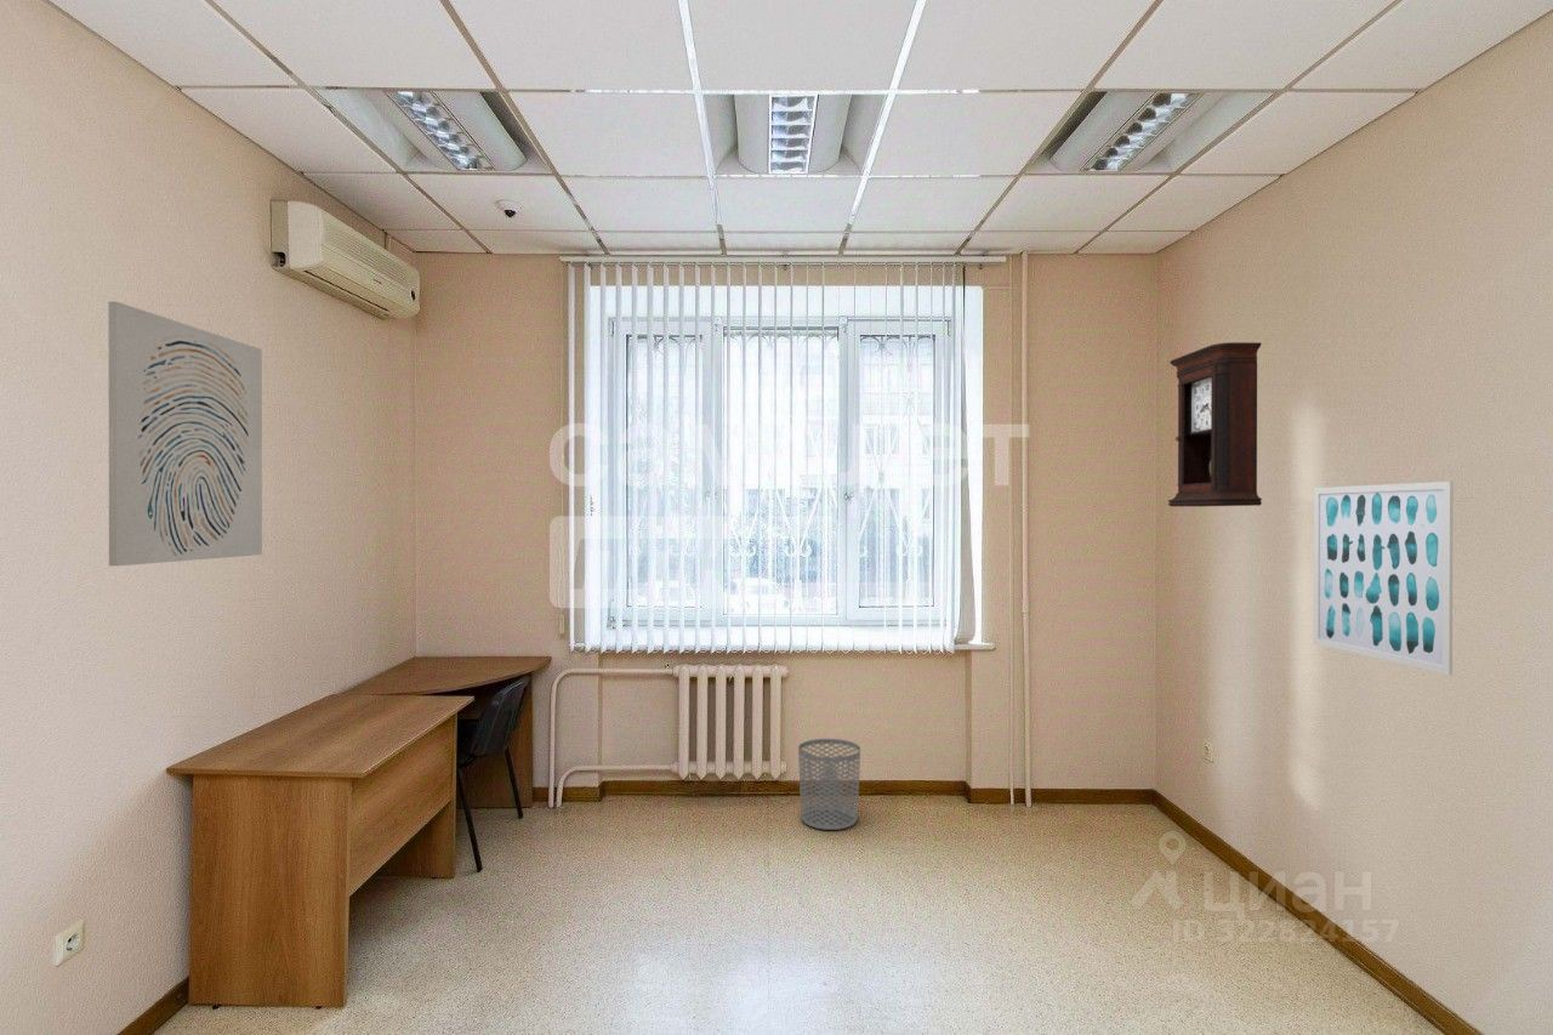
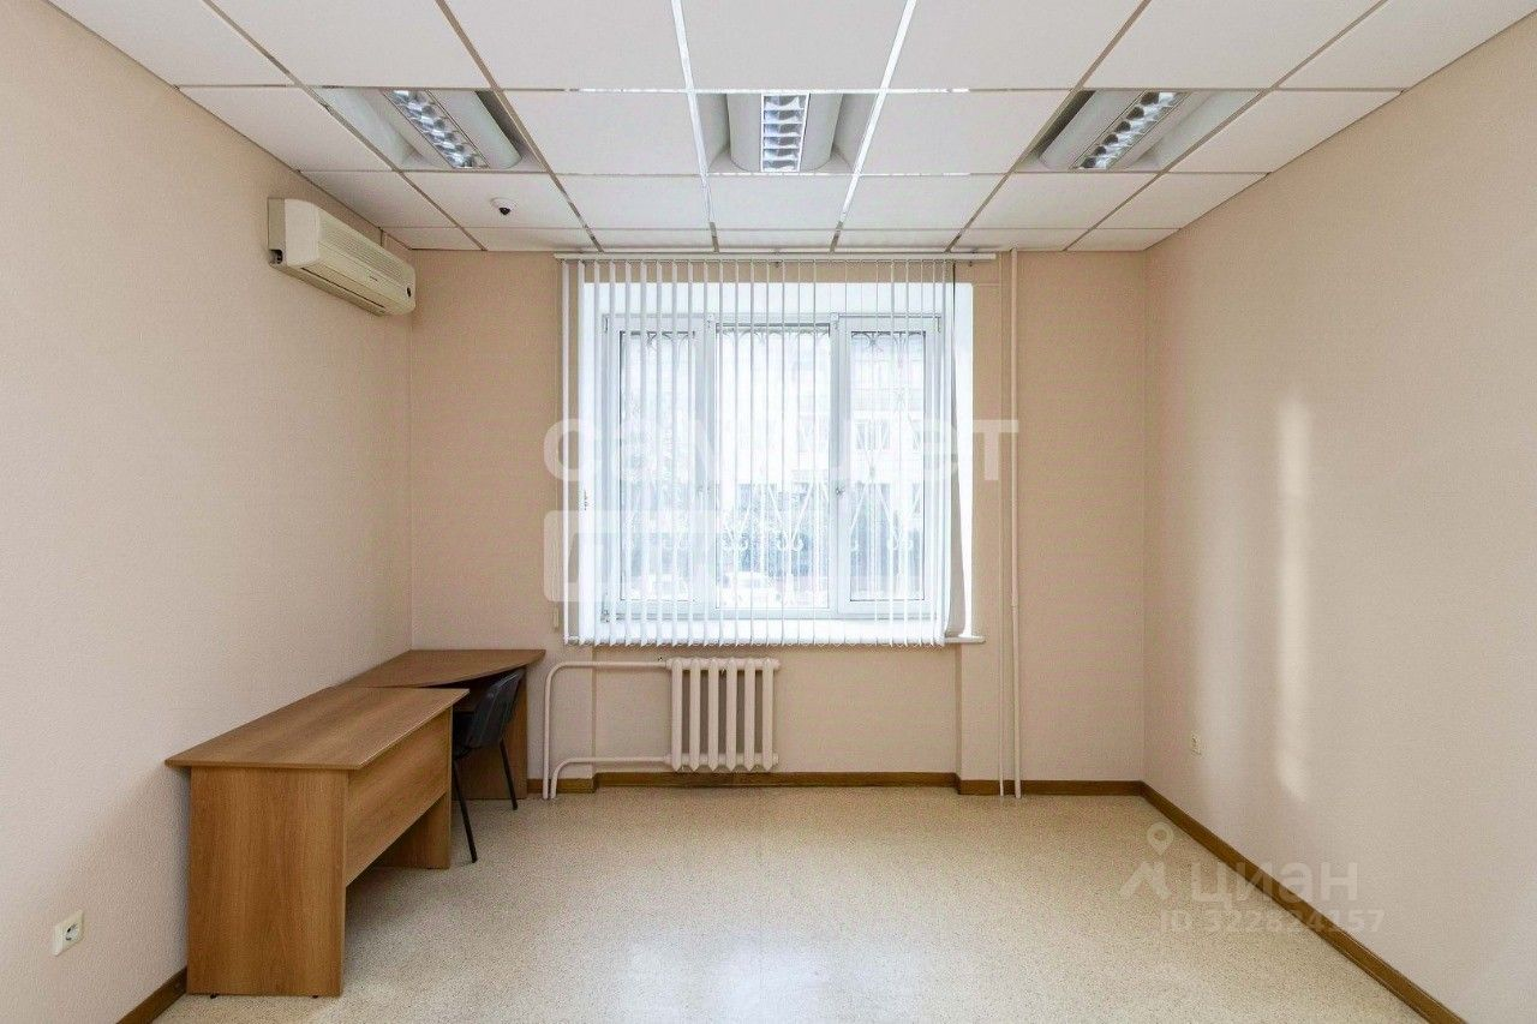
- wall art (194, 443)
- pendulum clock (1208, 428)
- waste bin (829, 783)
- wall art (1375, 570)
